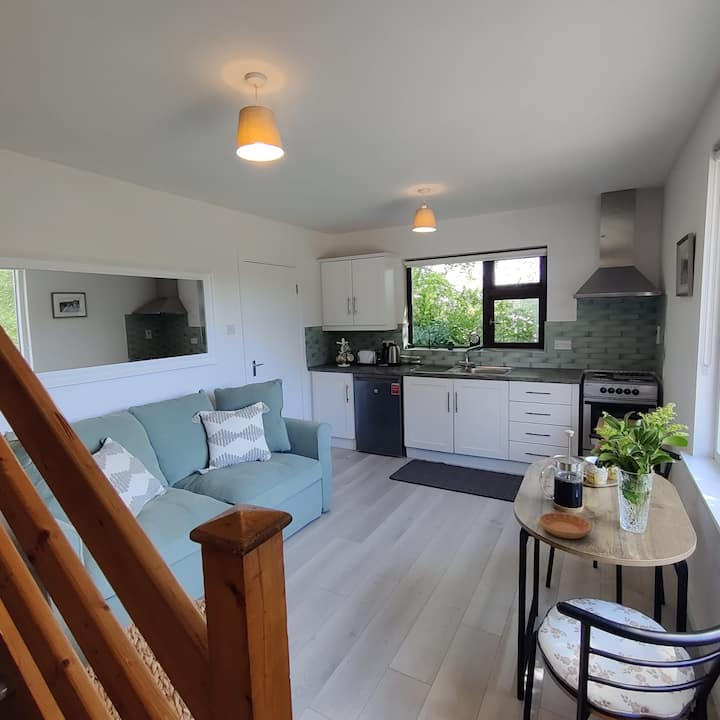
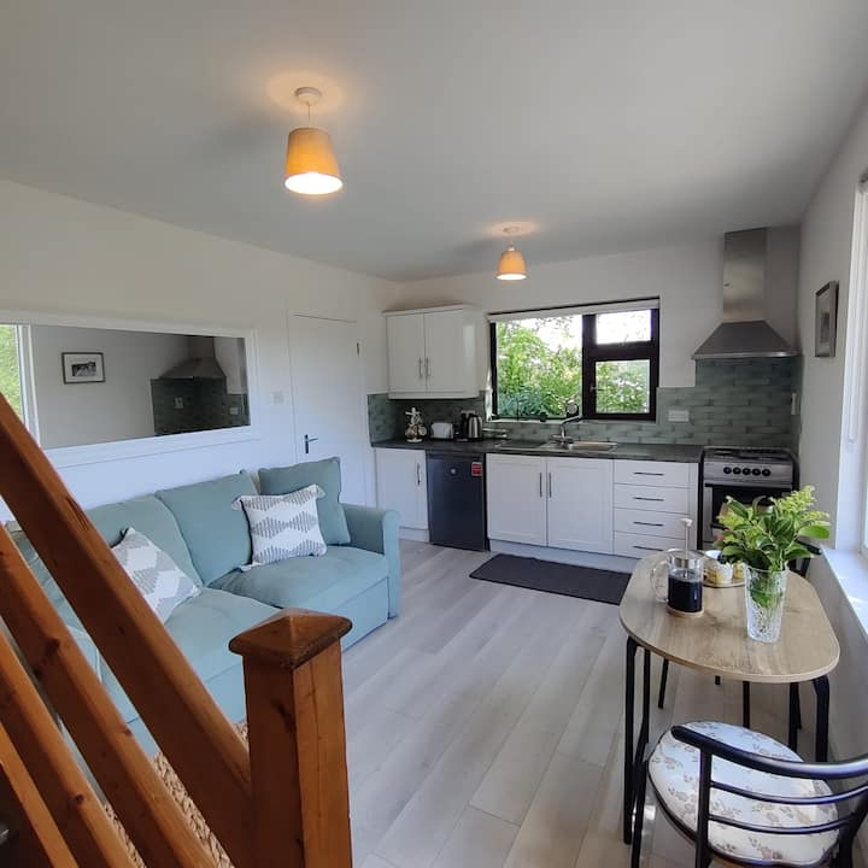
- saucer (564, 526)
